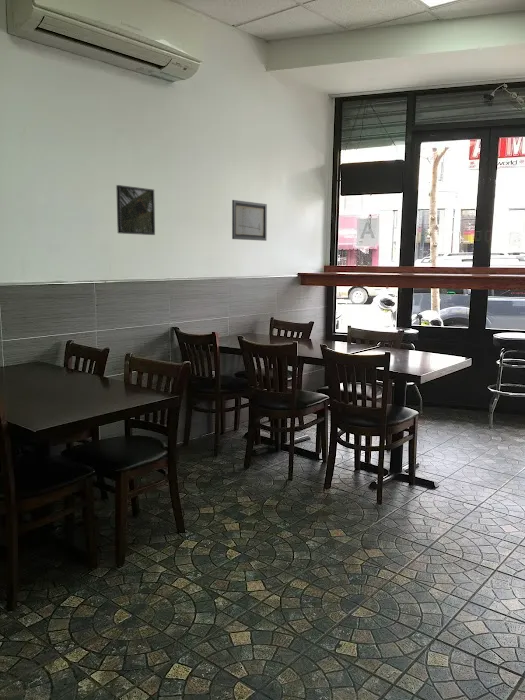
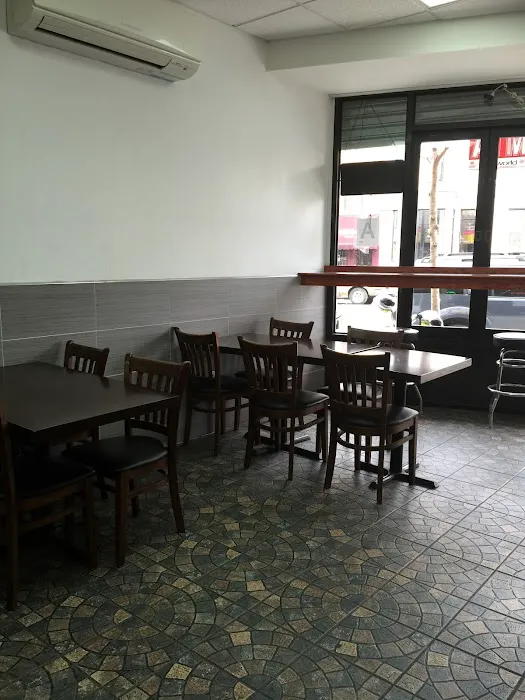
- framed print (136, 210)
- wall art (250, 221)
